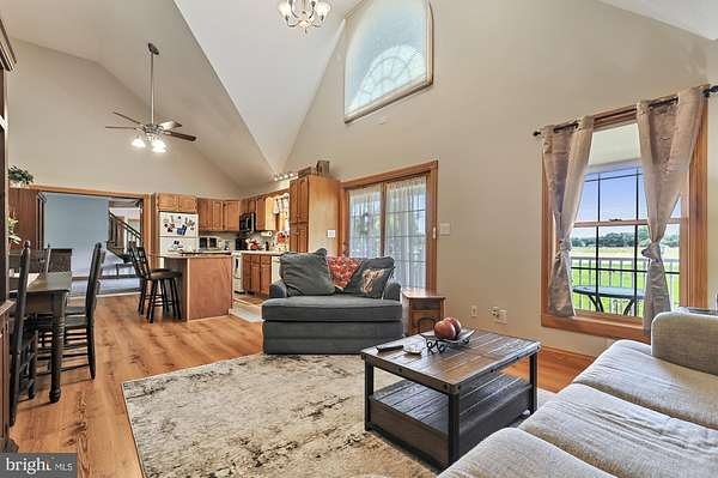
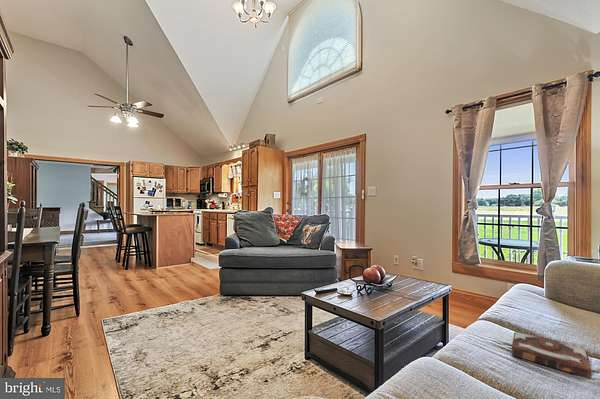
+ book (548, 351)
